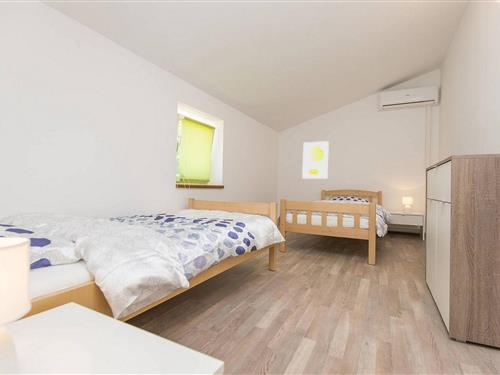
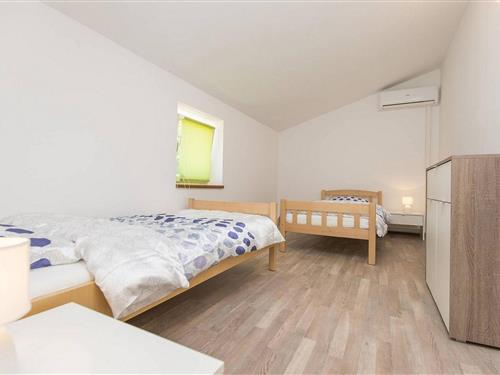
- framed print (315, 160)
